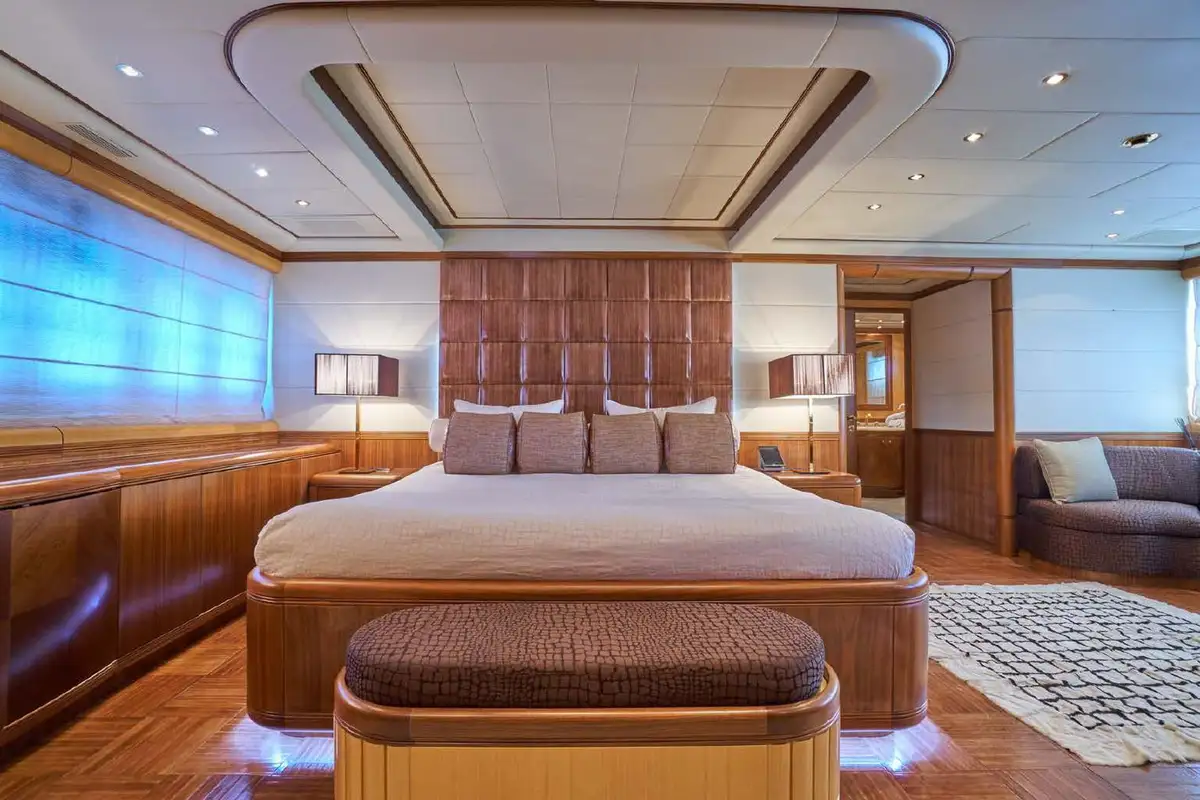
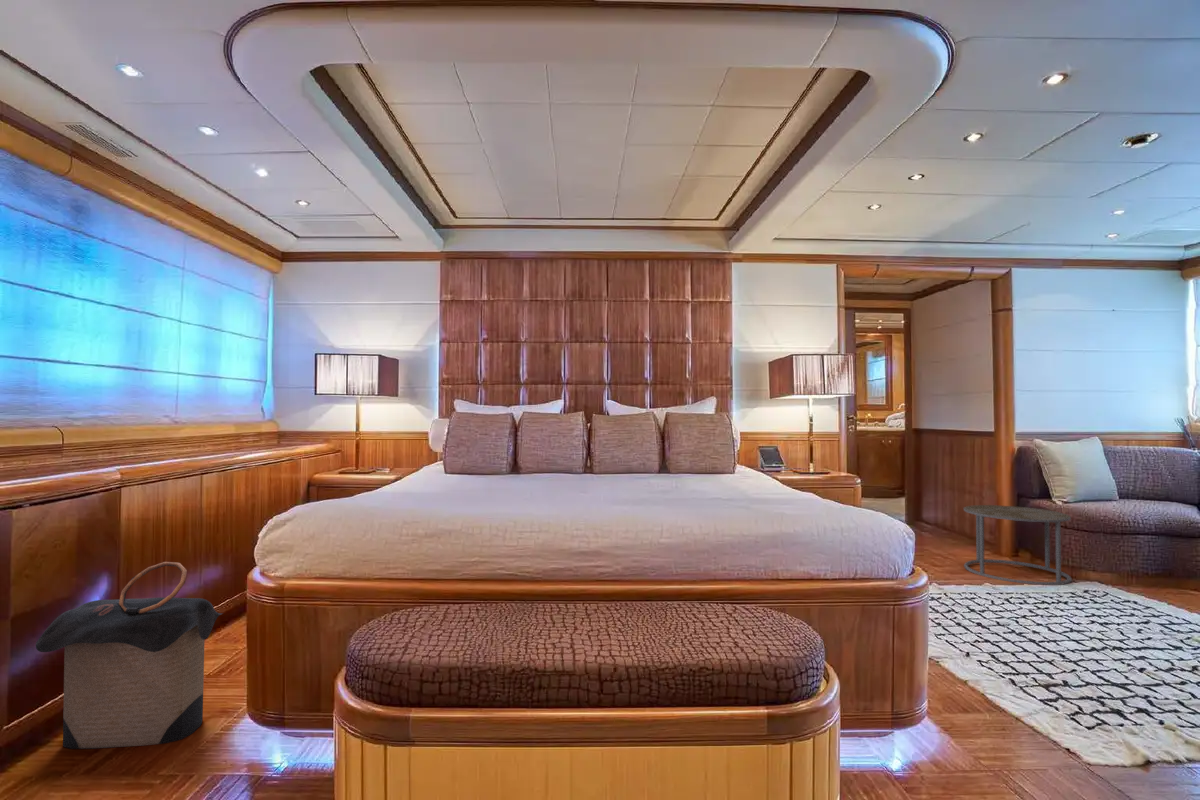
+ laundry hamper (132, 650)
+ side table (1015, 561)
